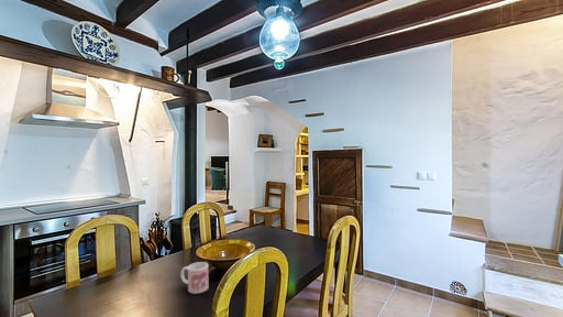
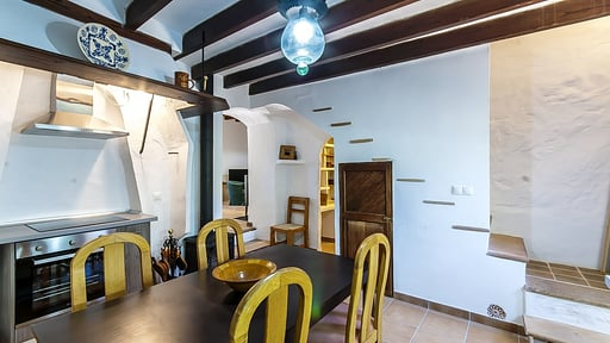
- mug (195, 276)
